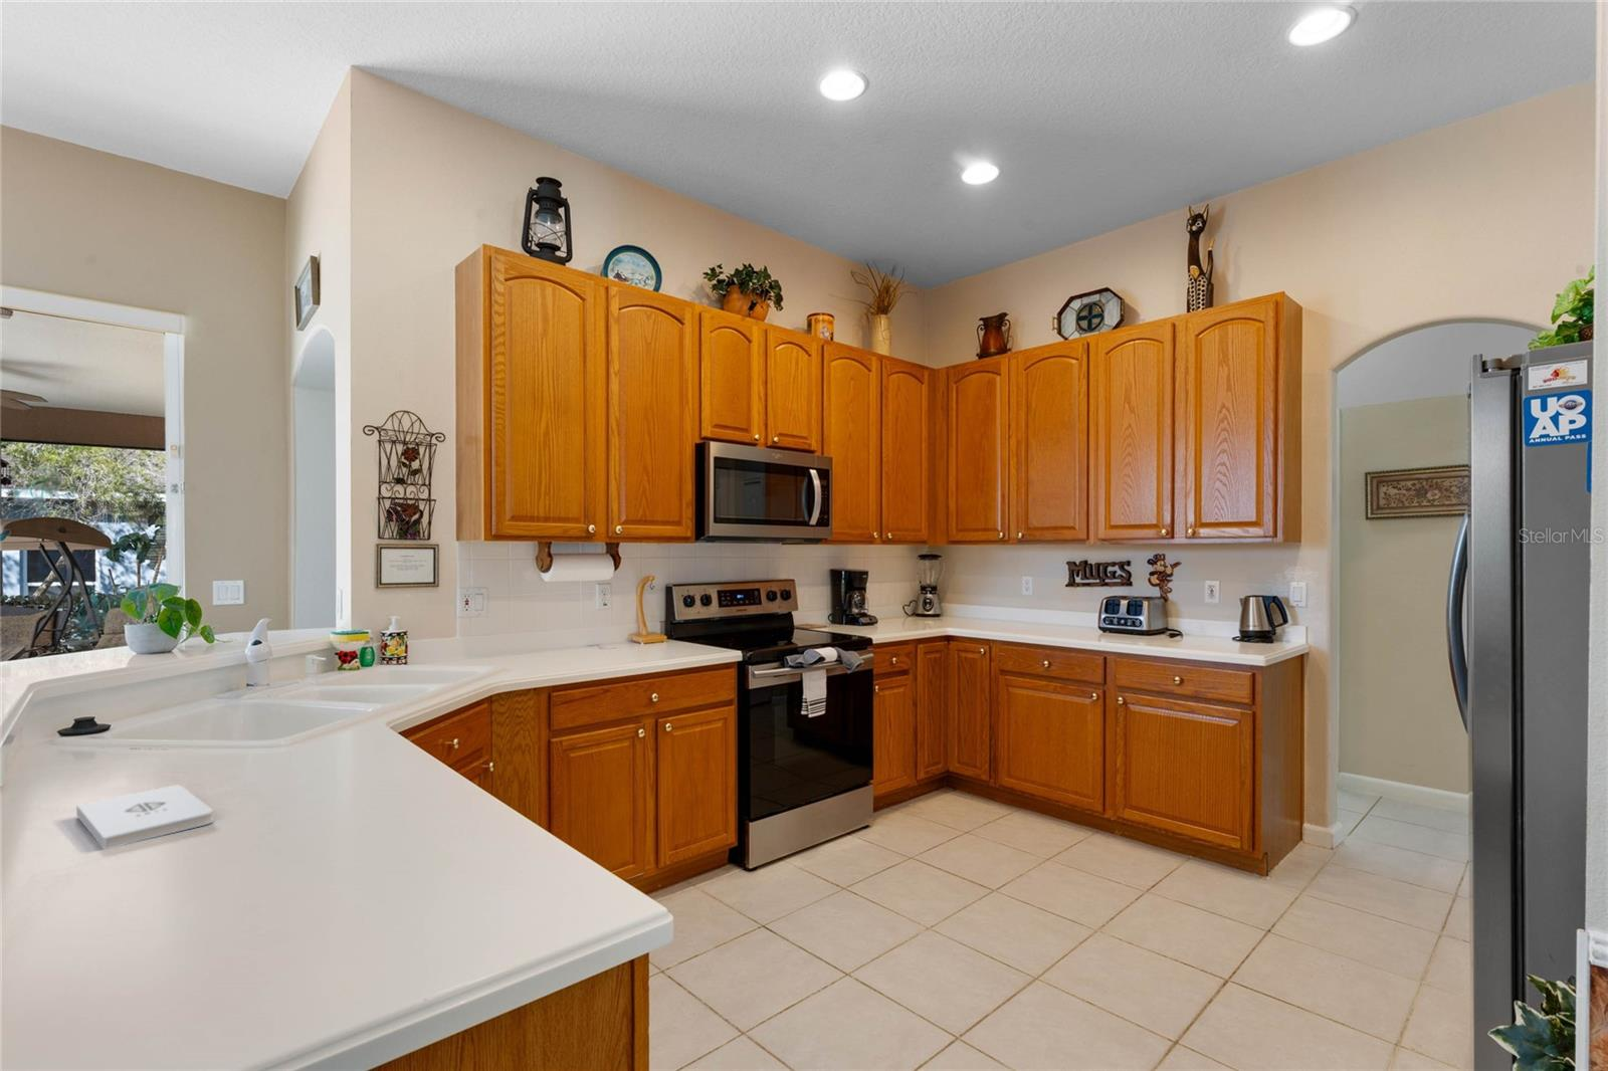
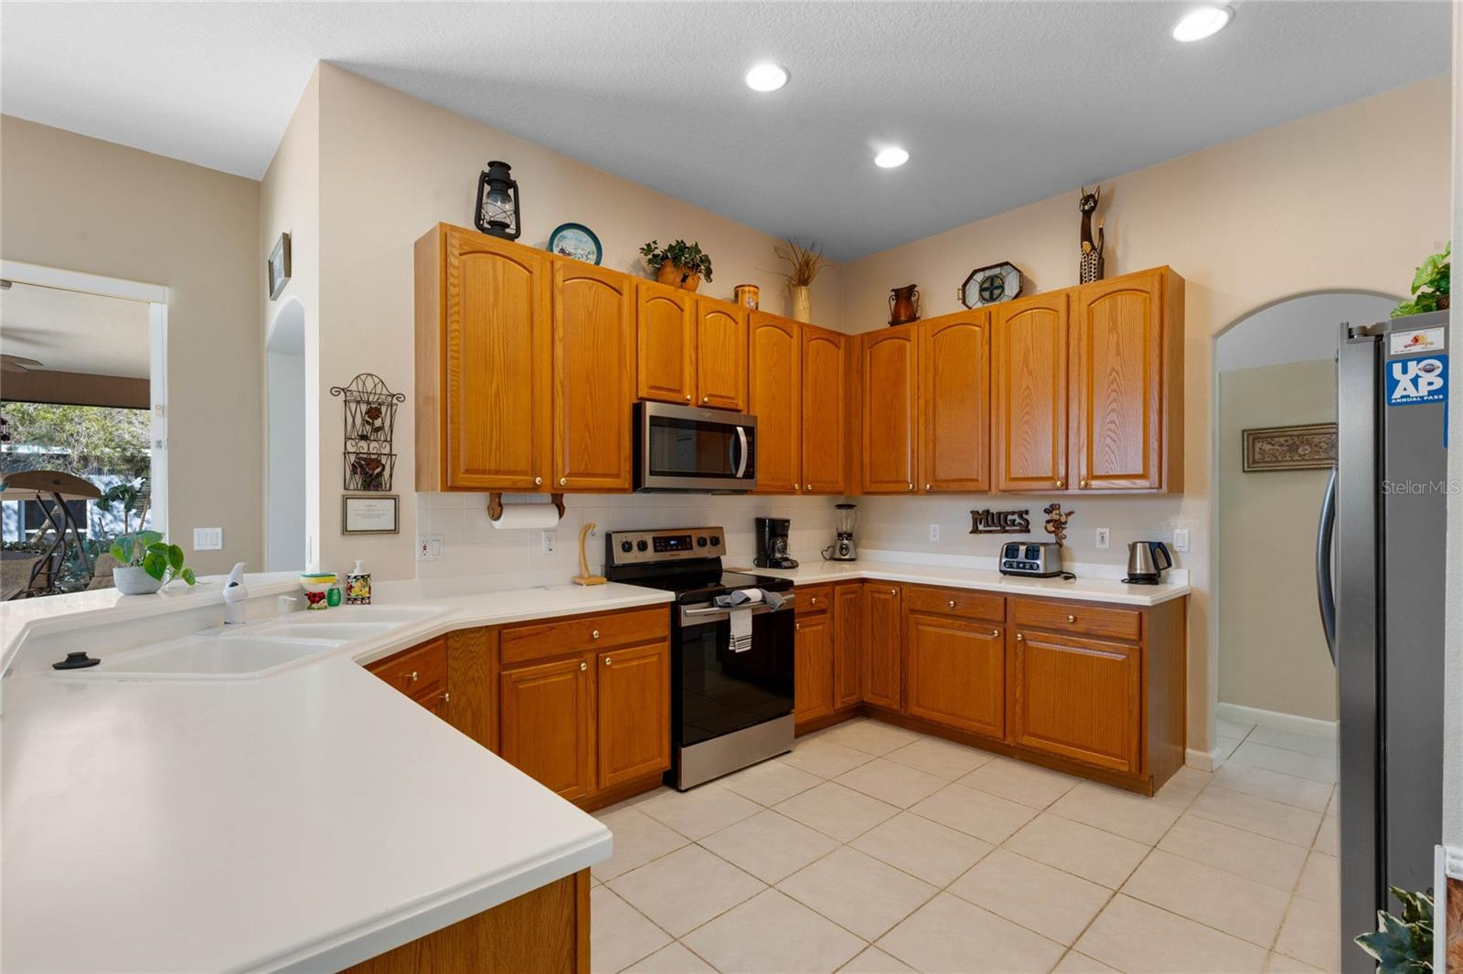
- notepad (145, 813)
